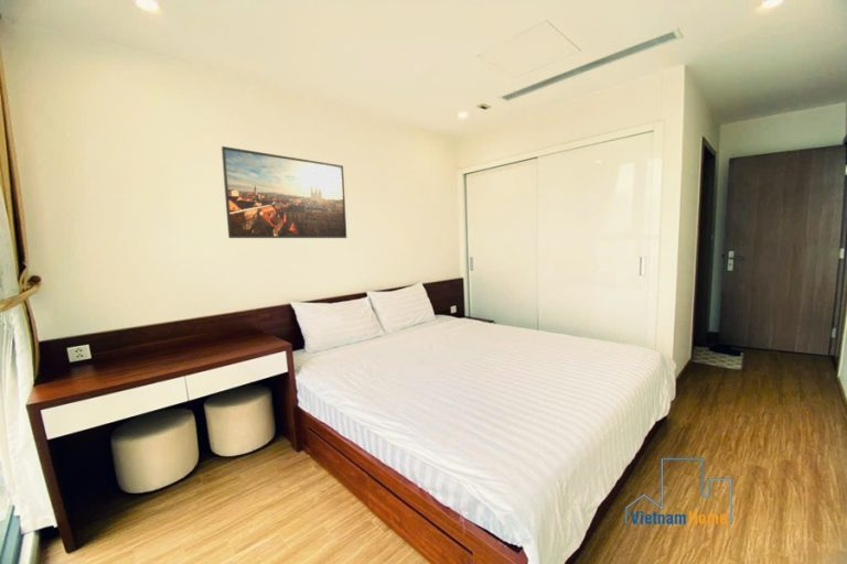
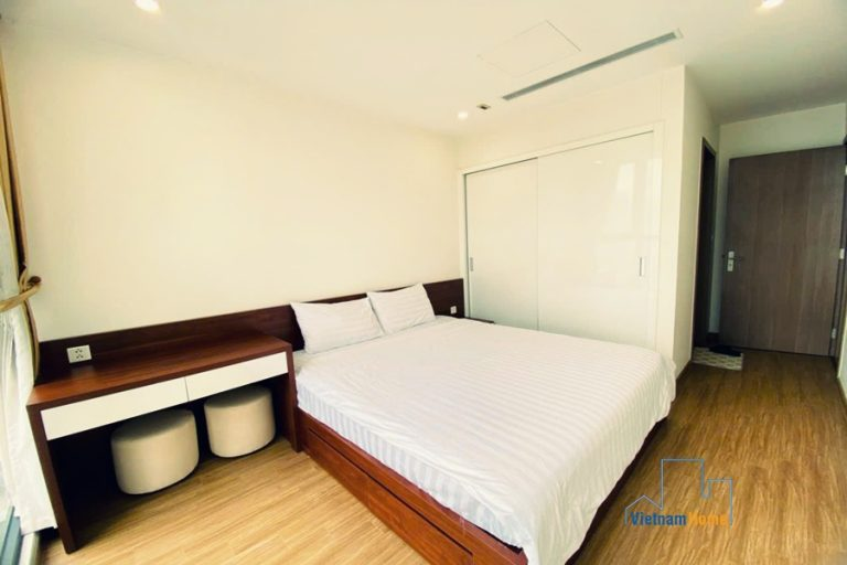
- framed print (291, 197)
